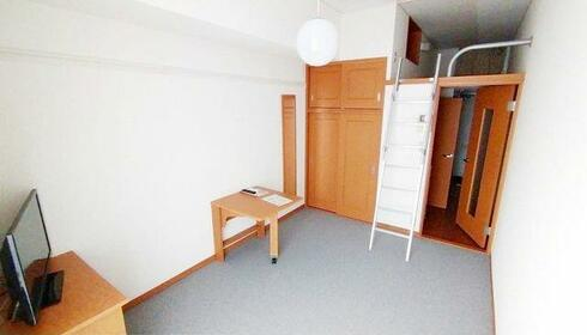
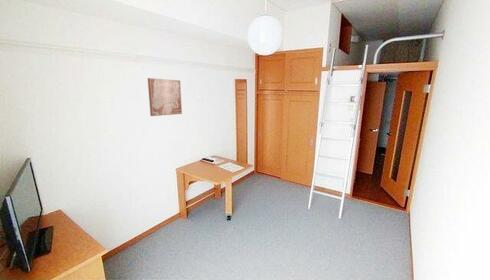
+ wall art (166, 97)
